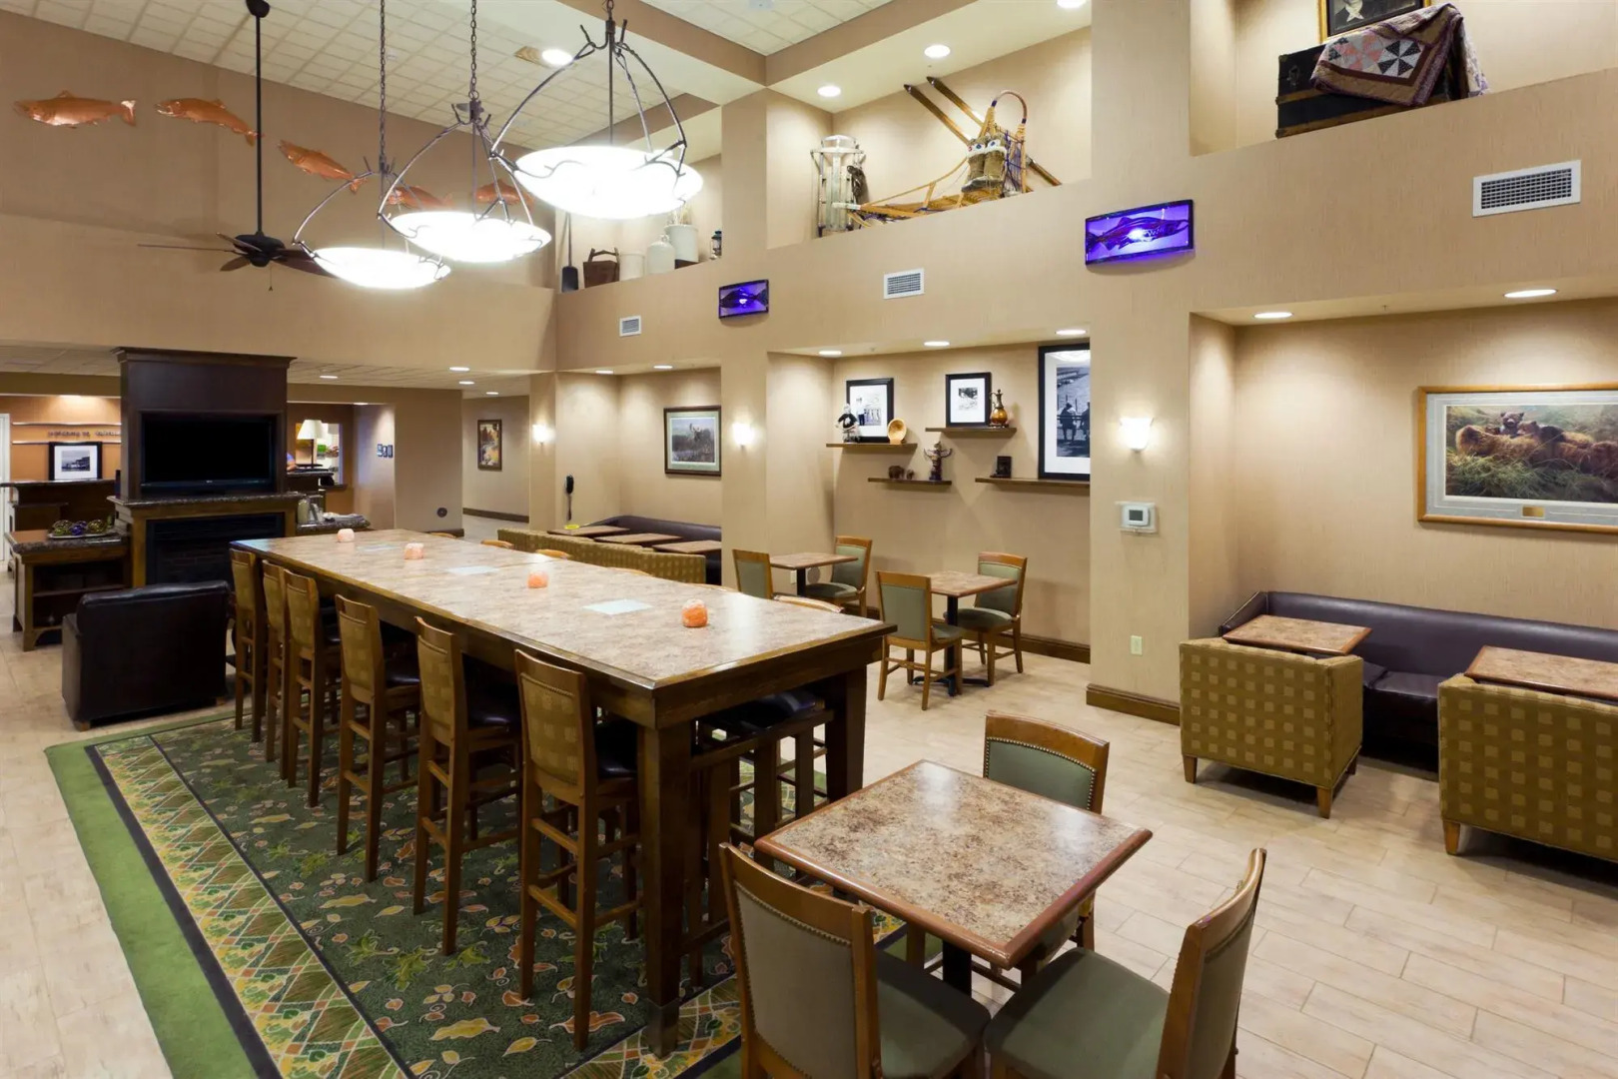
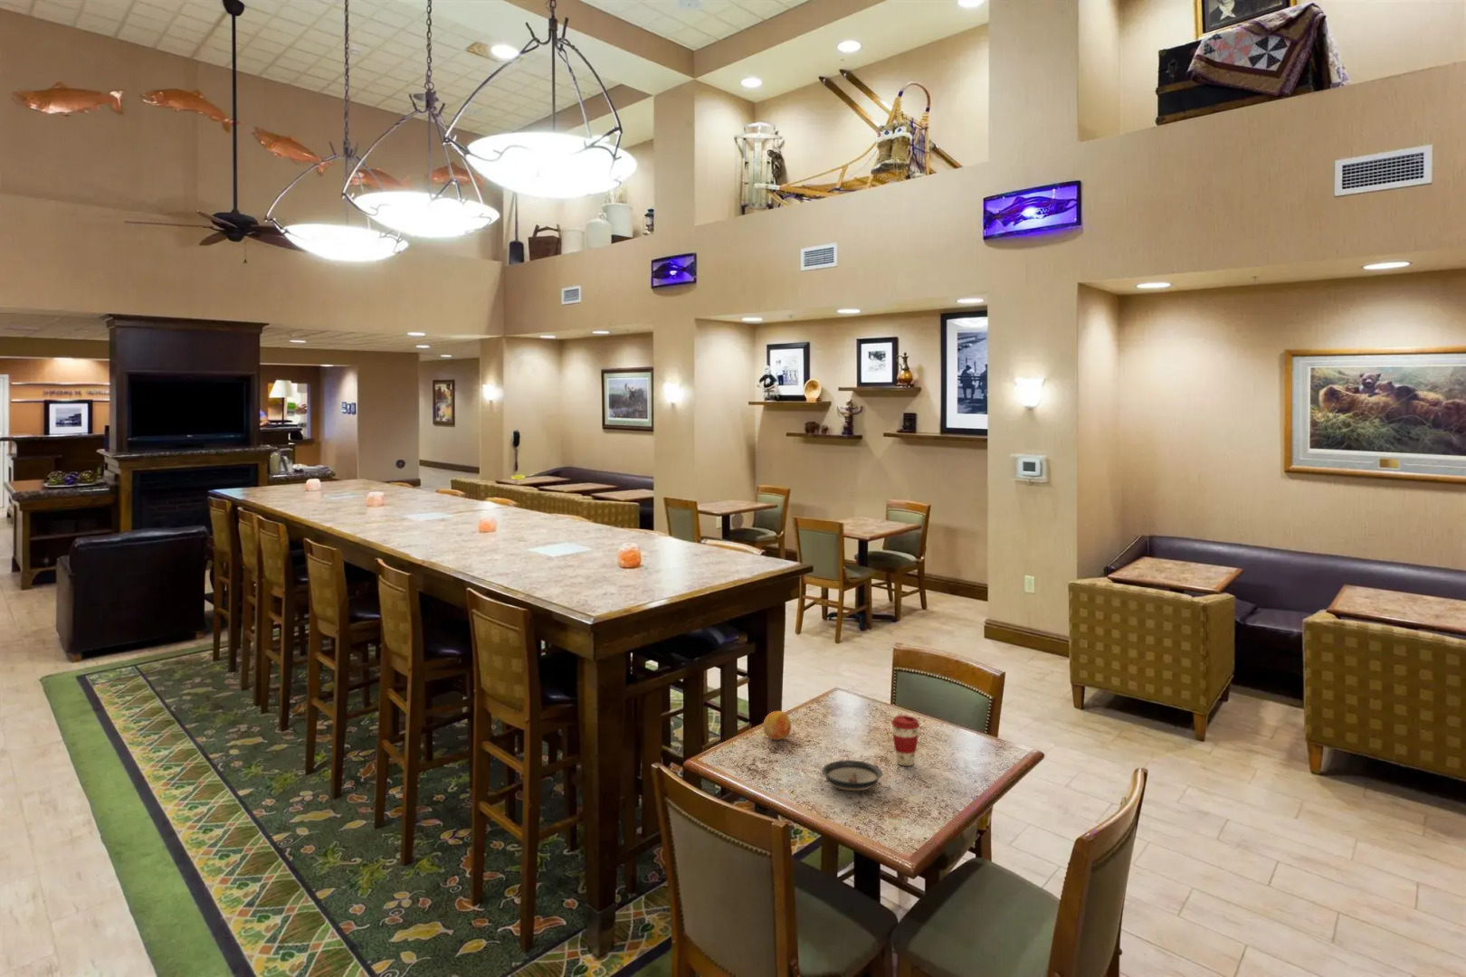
+ saucer (852, 777)
+ coffee cup (905, 740)
+ fruit (777, 725)
